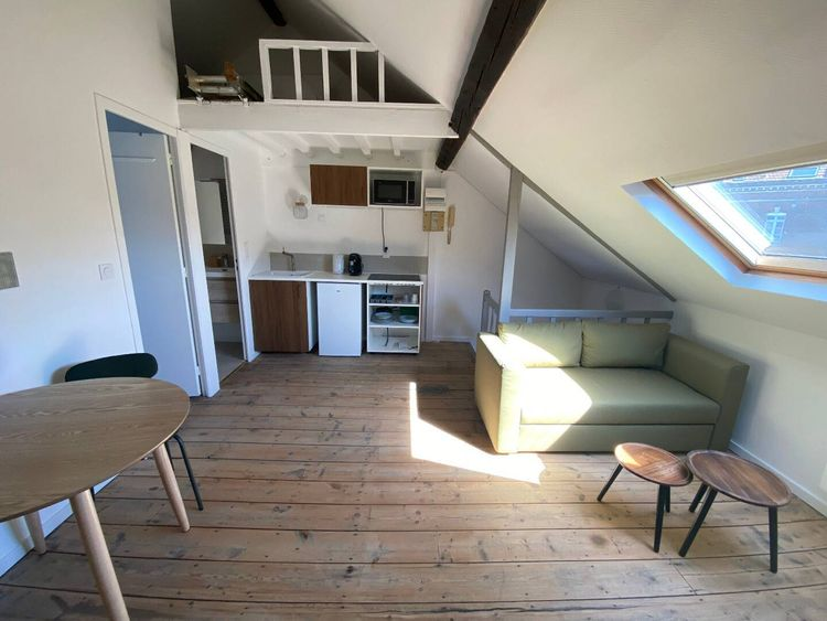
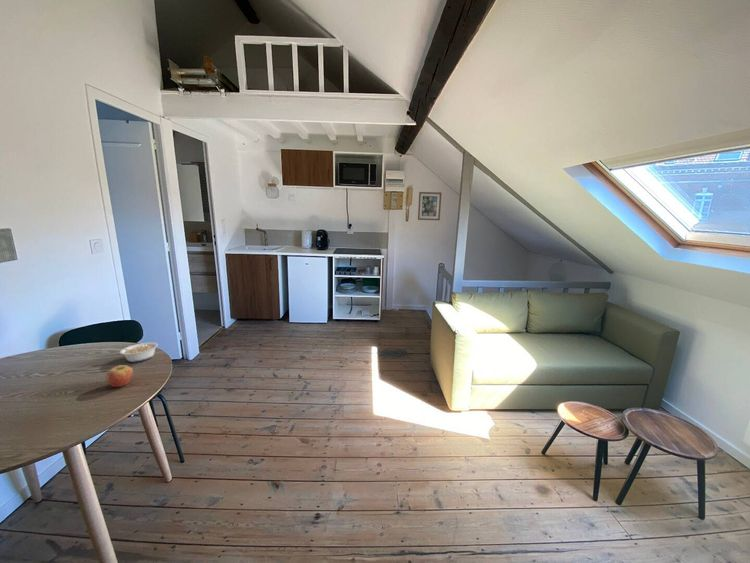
+ legume (138, 352)
+ wall art (429, 206)
+ fruit (119, 375)
